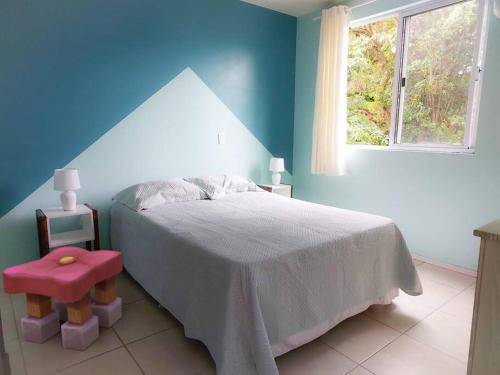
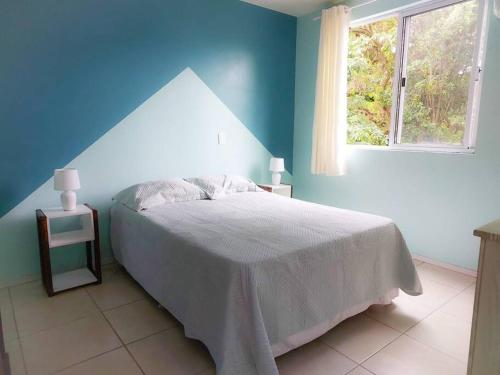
- stool (68, 294)
